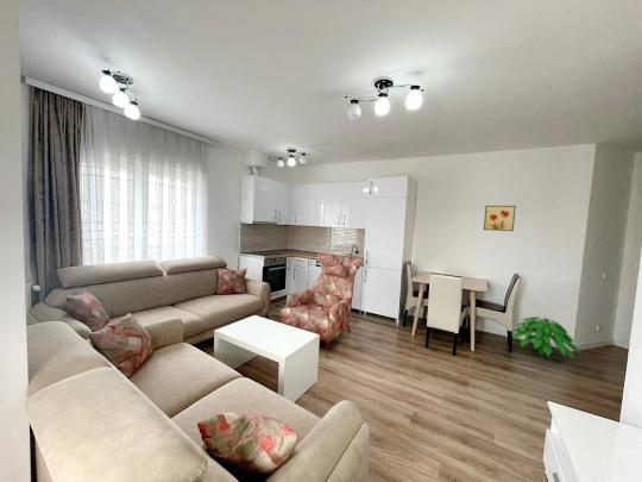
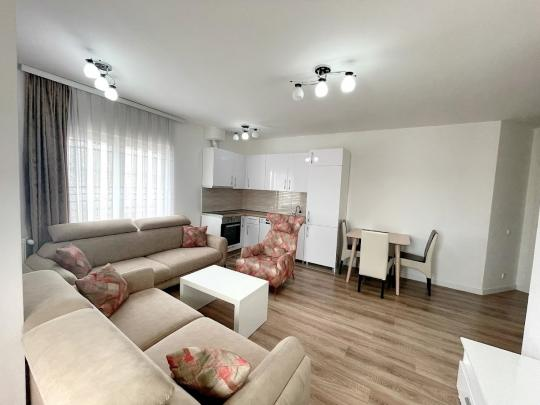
- wall art (498, 218)
- indoor plant (542, 333)
